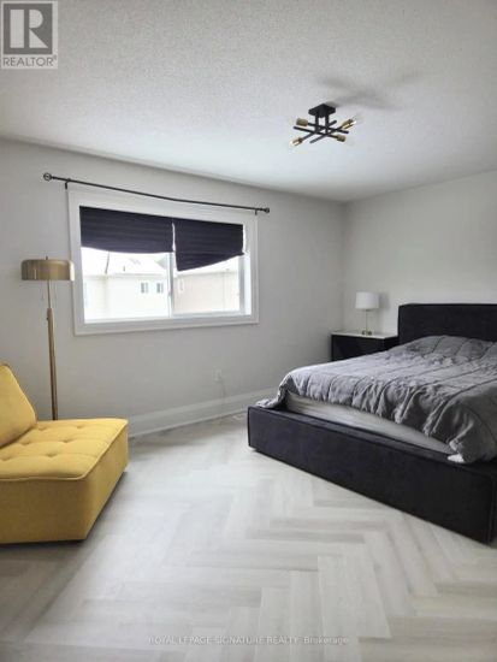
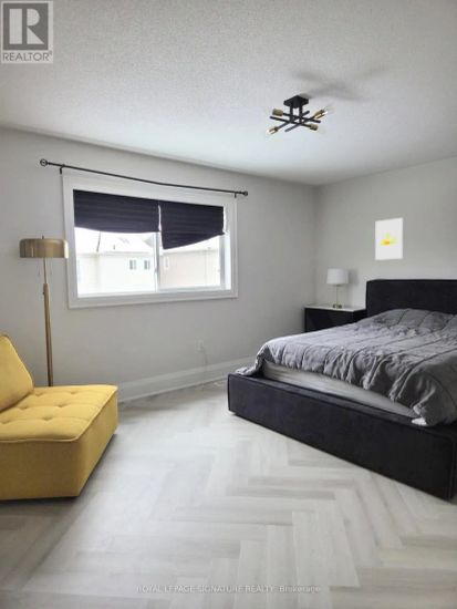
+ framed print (388, 239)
